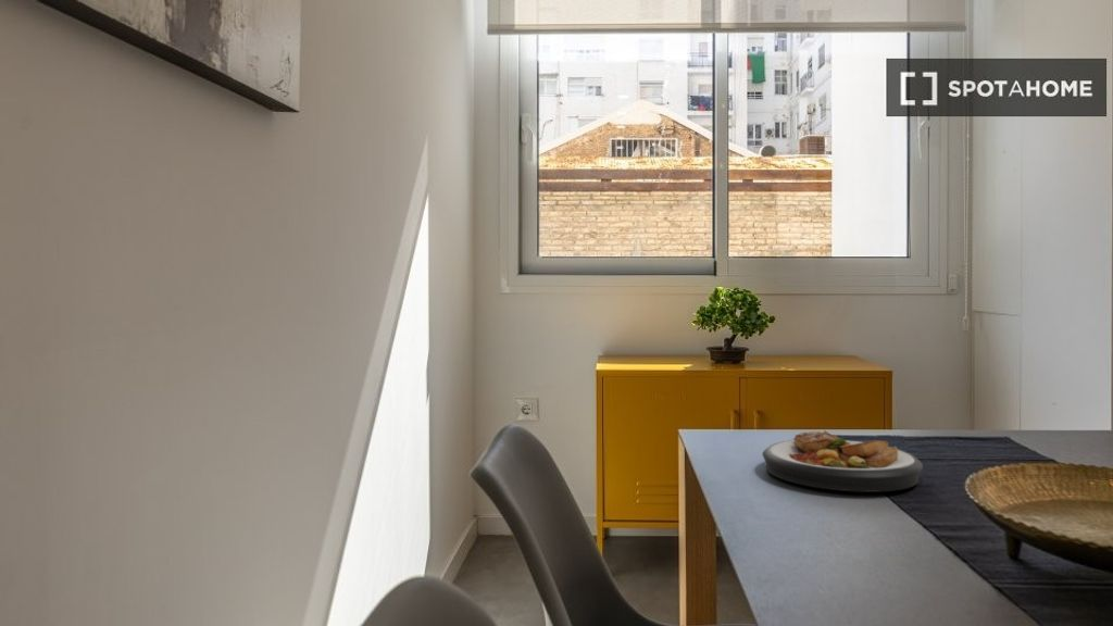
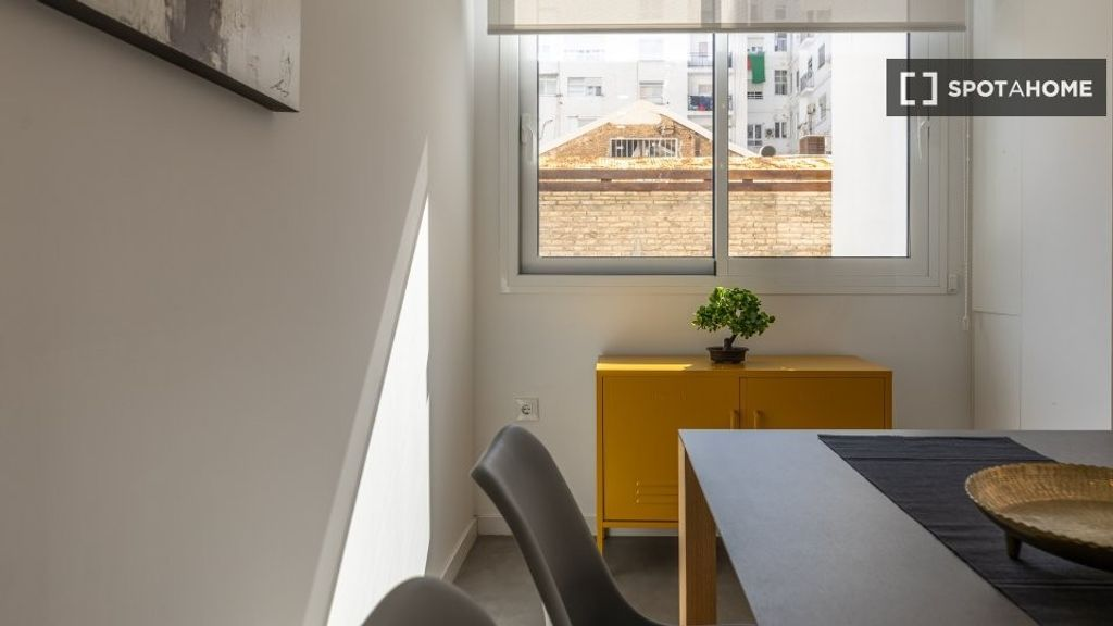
- plate (839, 456)
